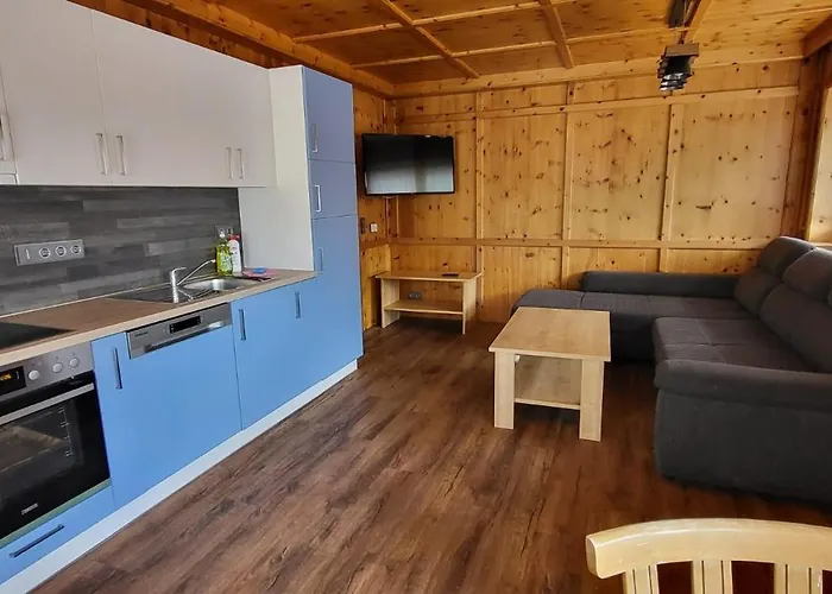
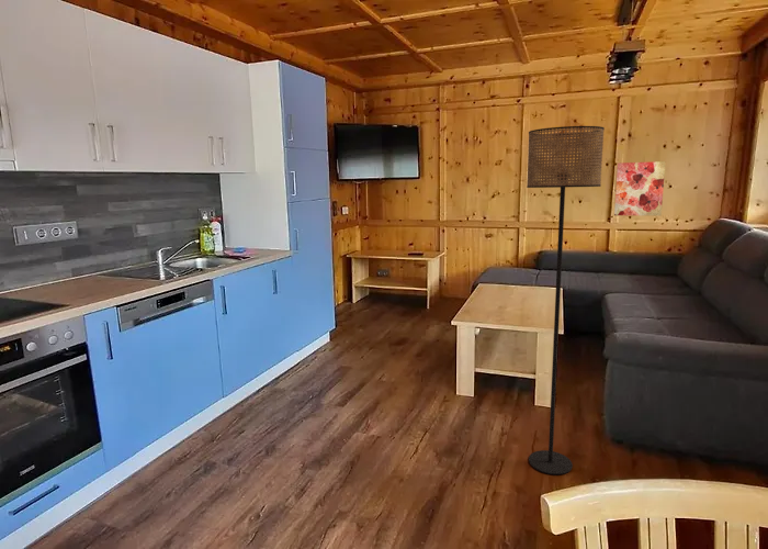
+ floor lamp (557, 306)
+ wall art (639, 189)
